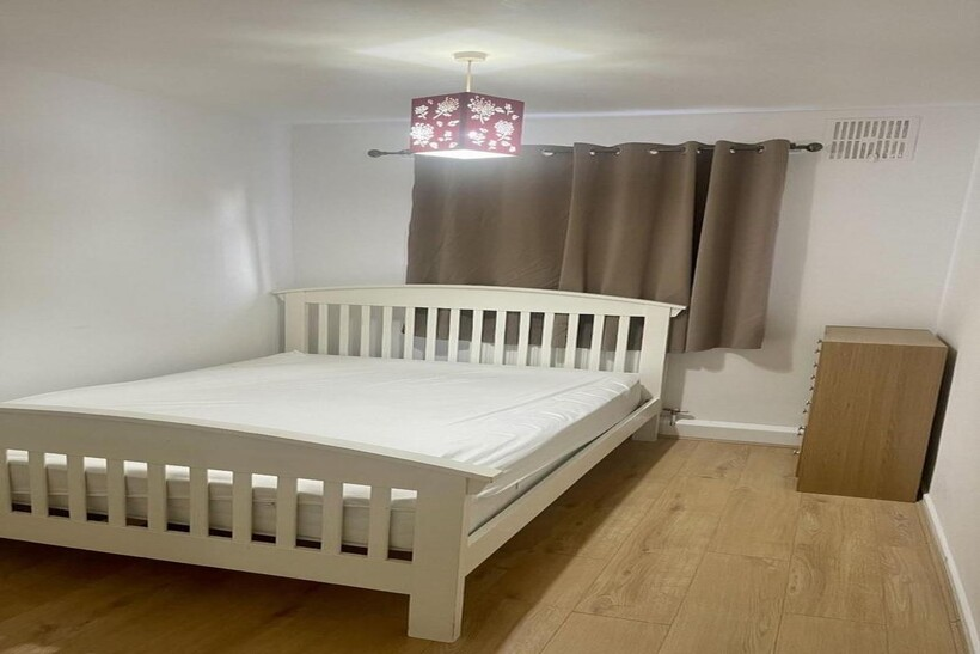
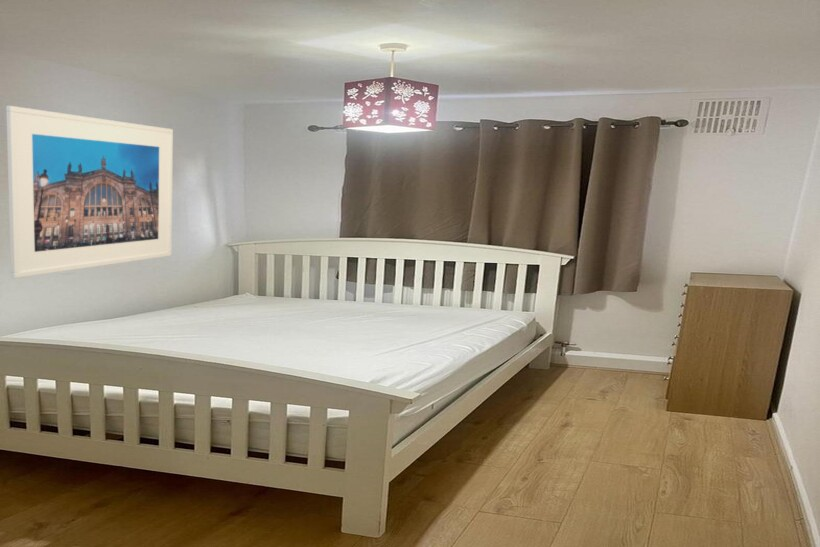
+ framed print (102, 193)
